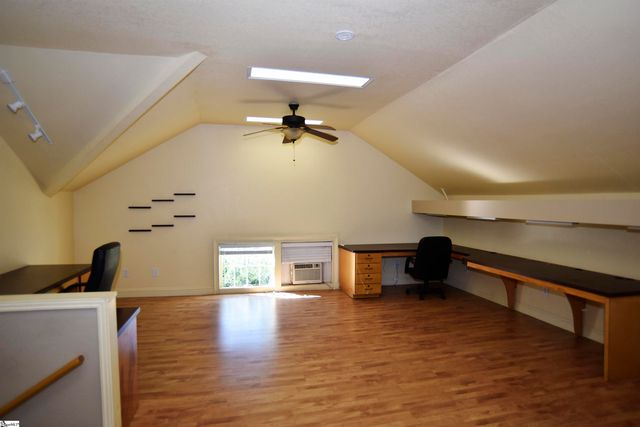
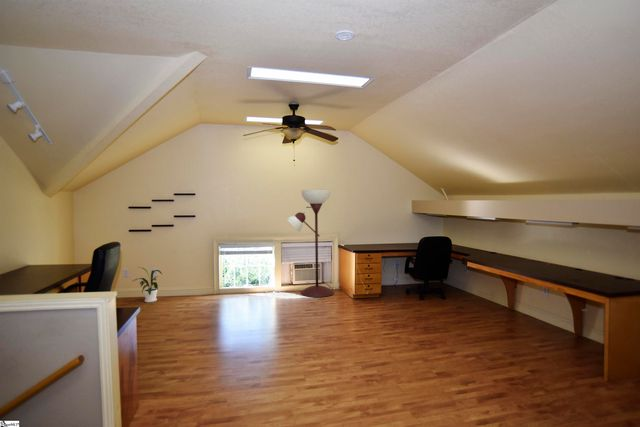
+ floor lamp (315, 241)
+ house plant (148, 283)
